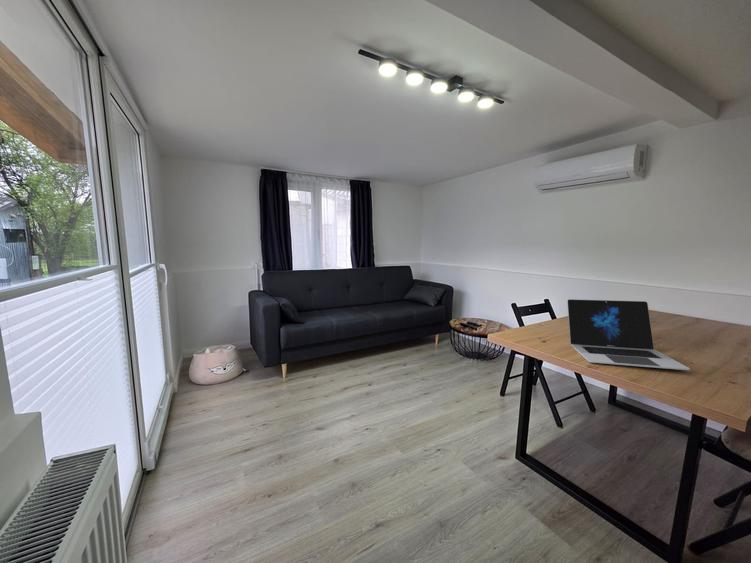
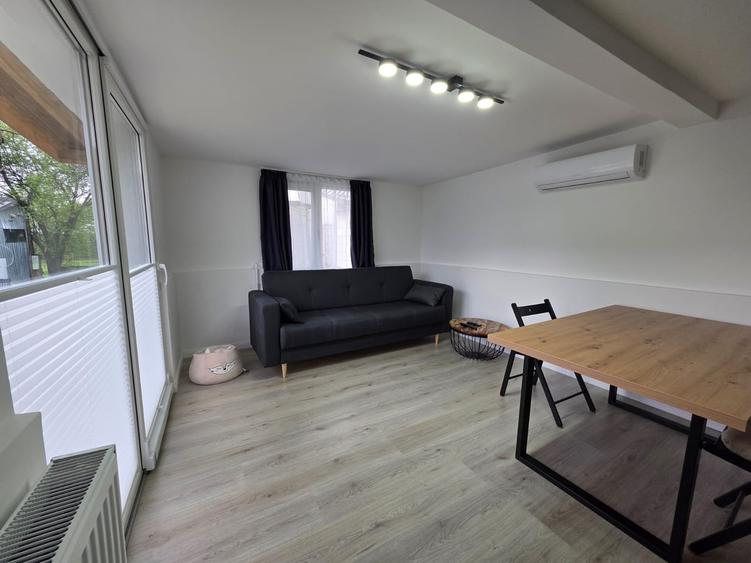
- laptop (620, 330)
